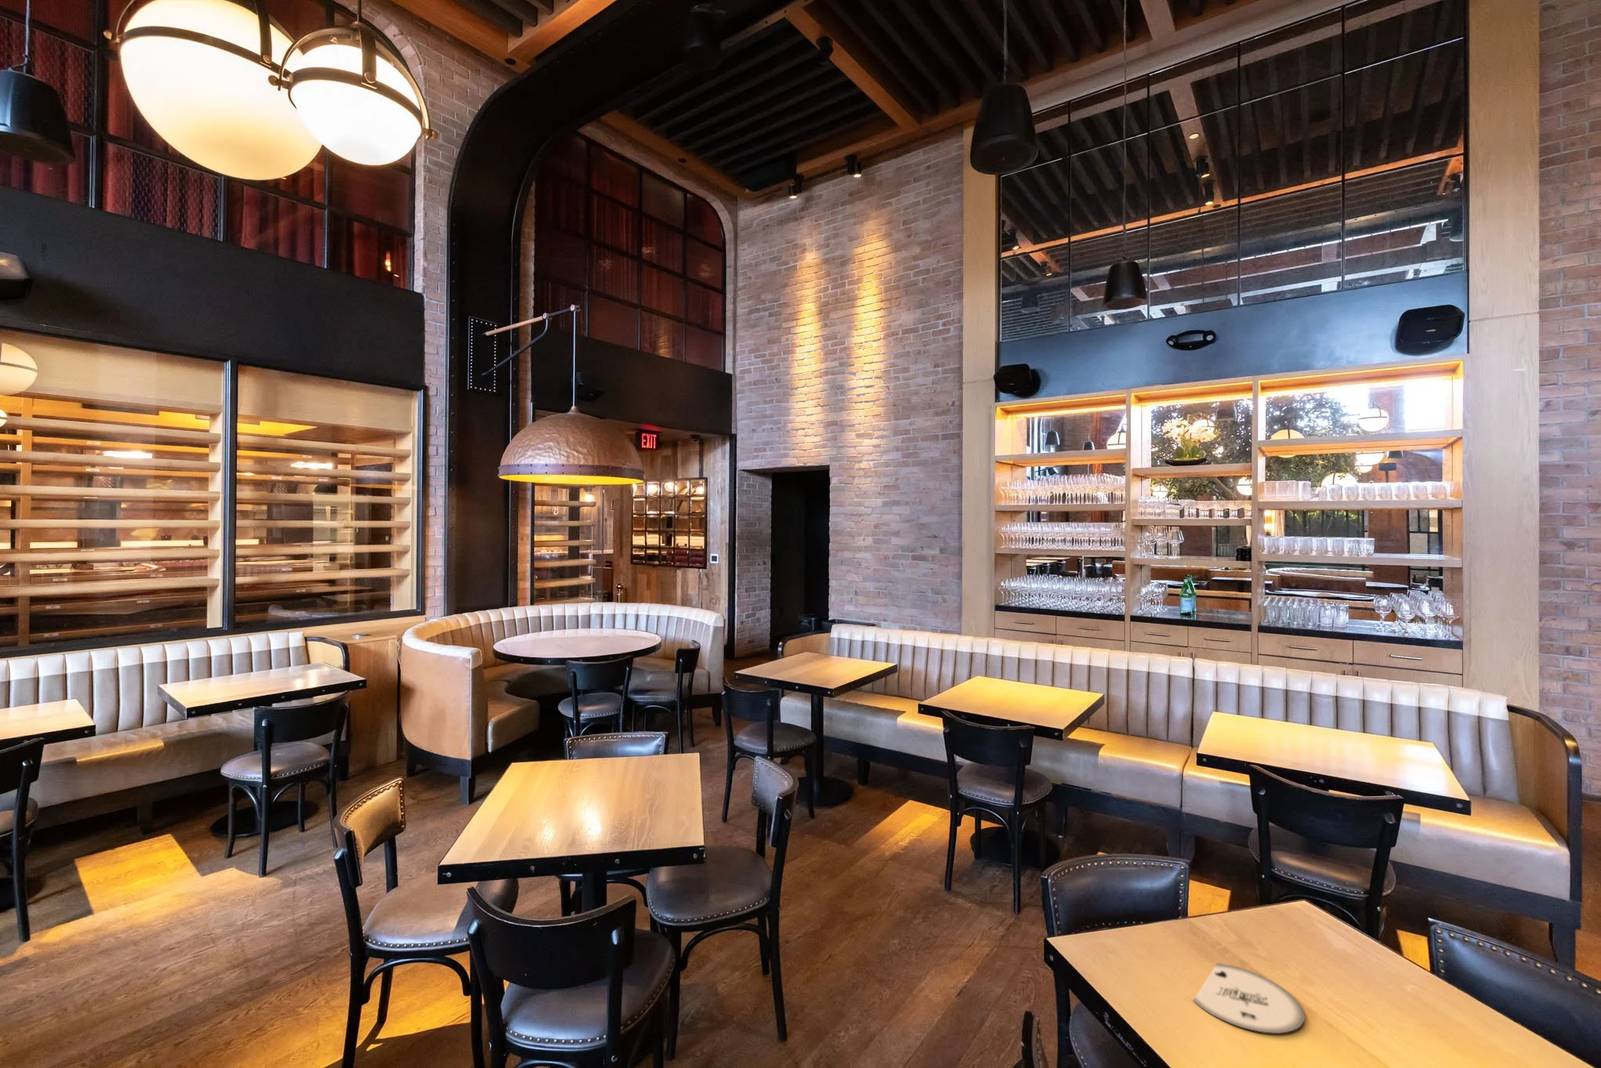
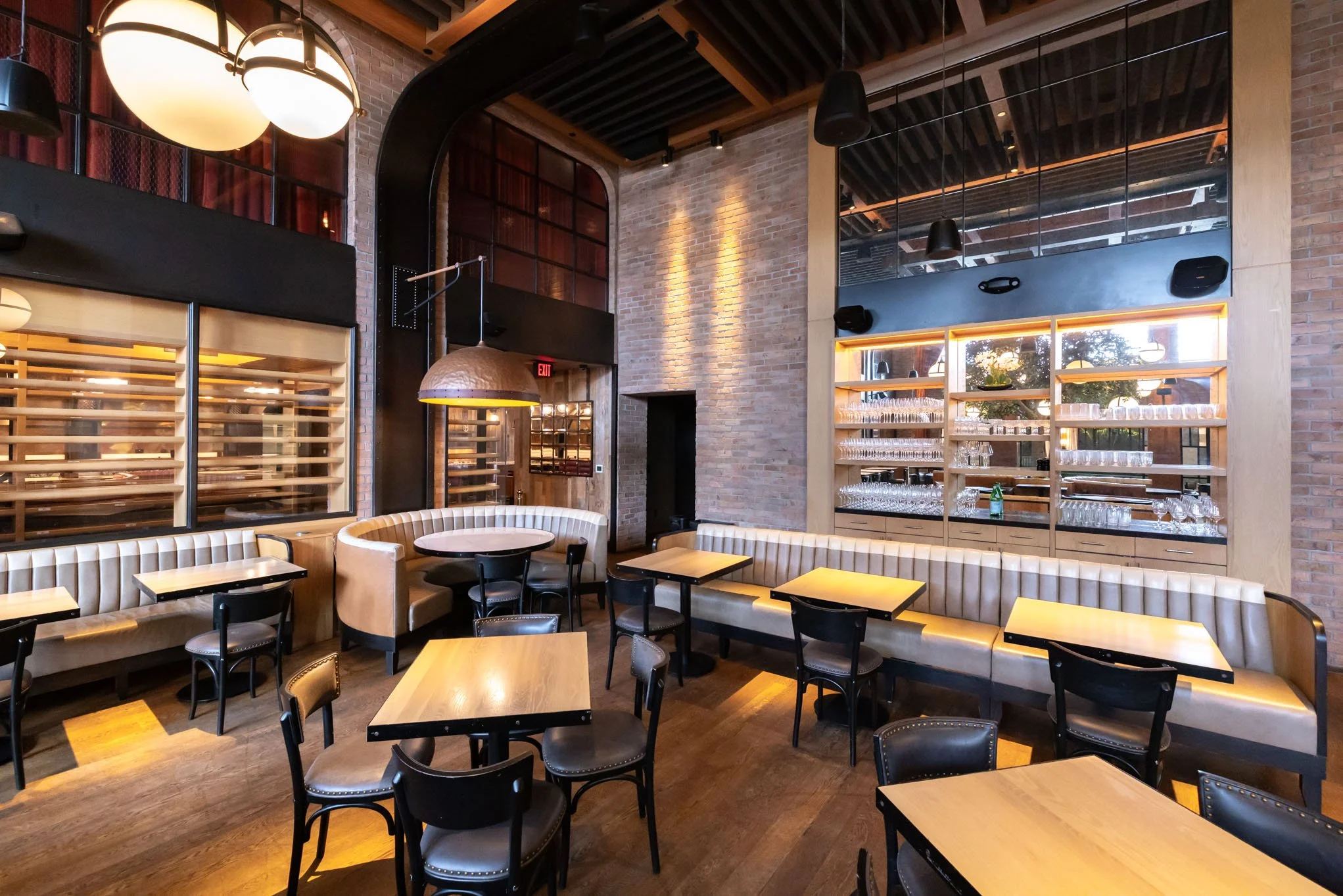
- plate (1239, 994)
